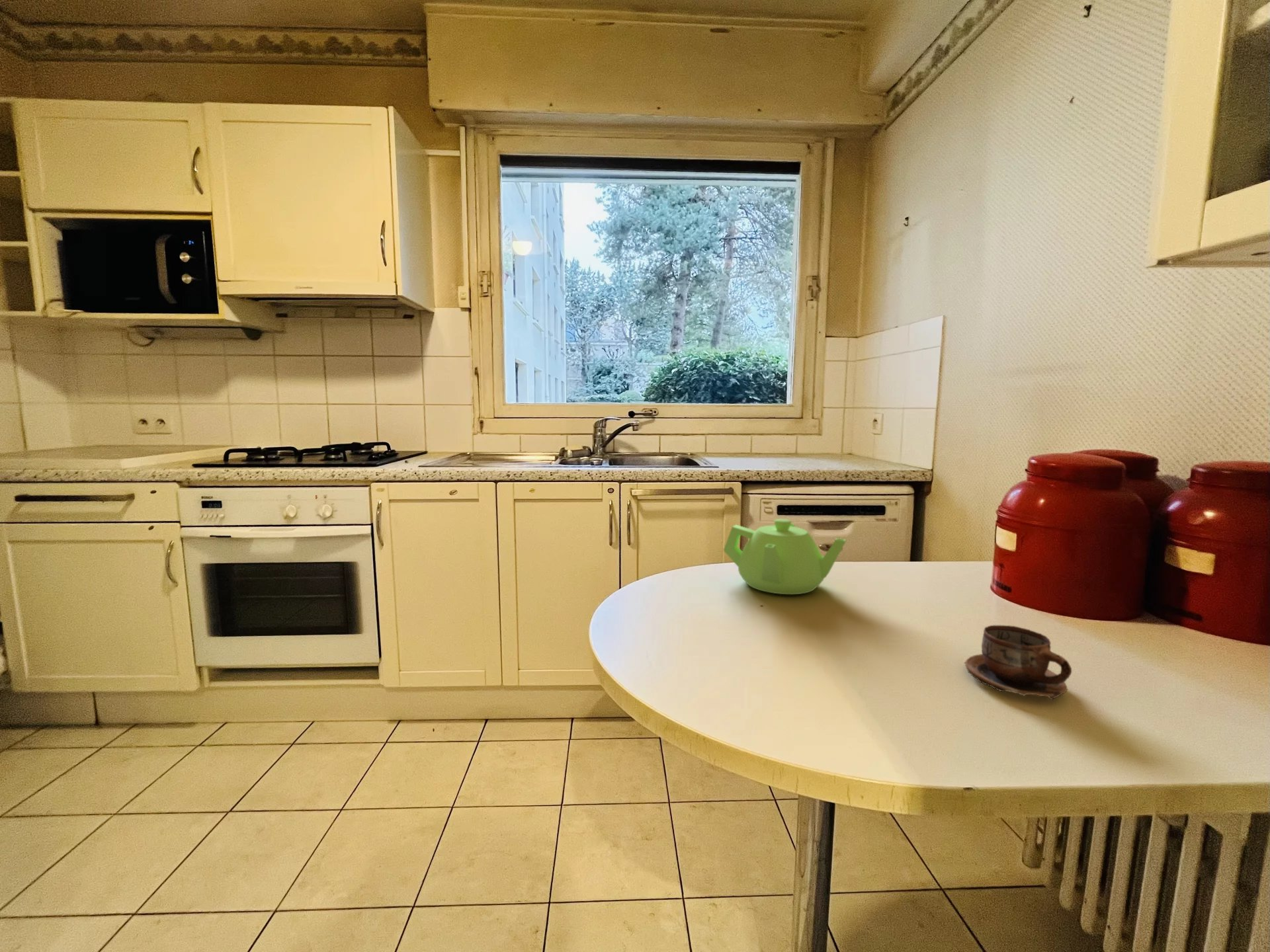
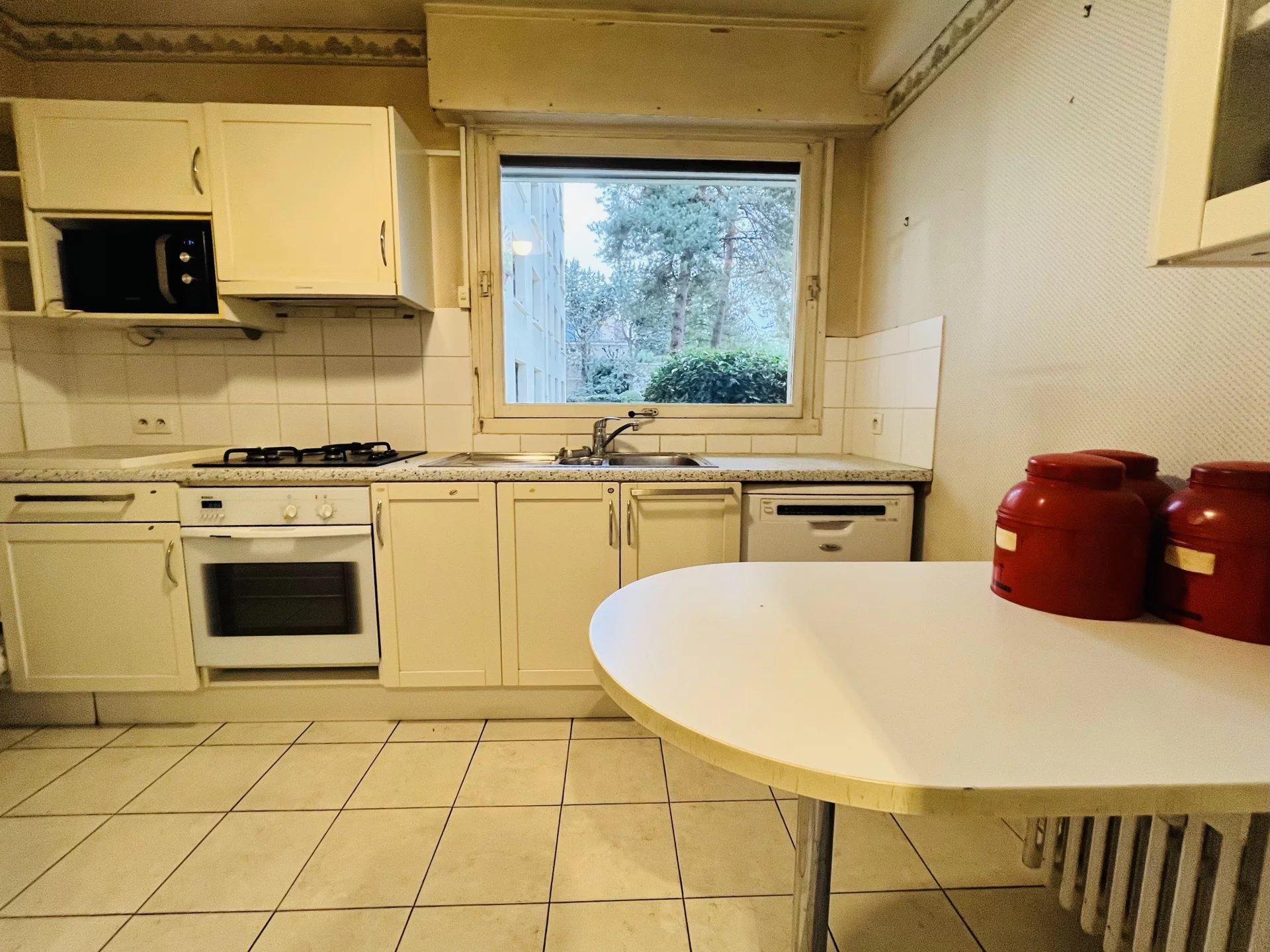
- teapot (782, 551)
- cup (1018, 658)
